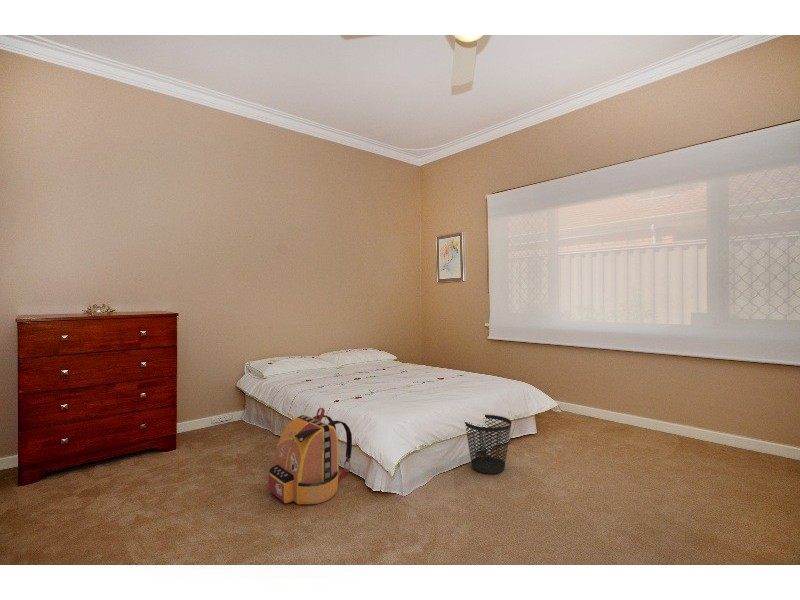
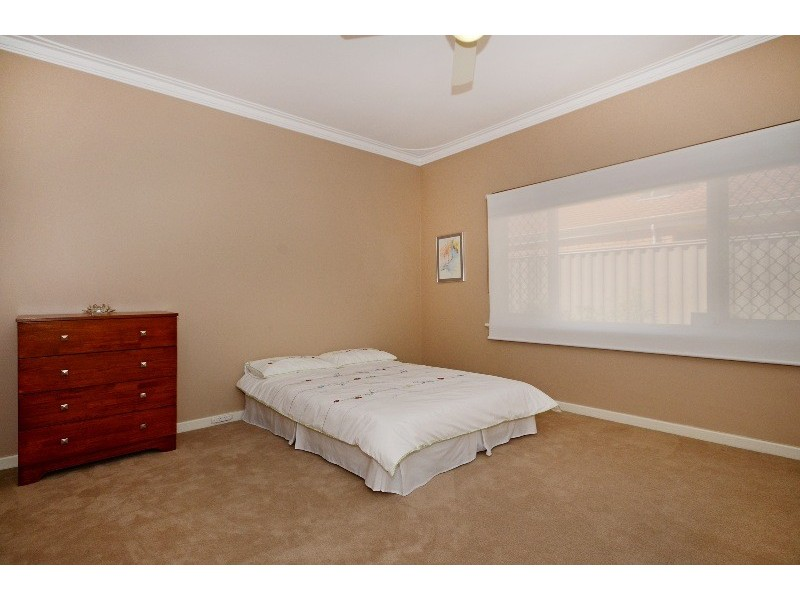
- backpack (310, 449)
- wastebasket (487, 444)
